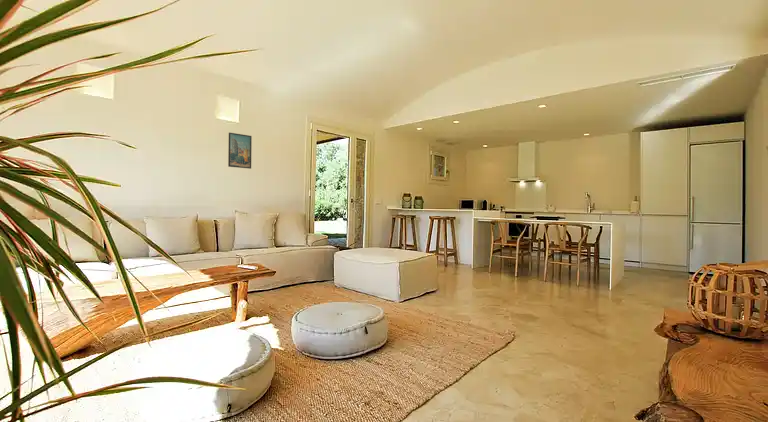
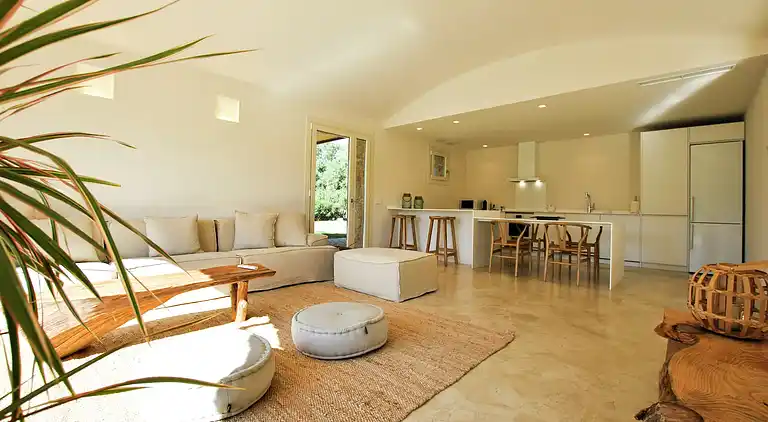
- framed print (240, 150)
